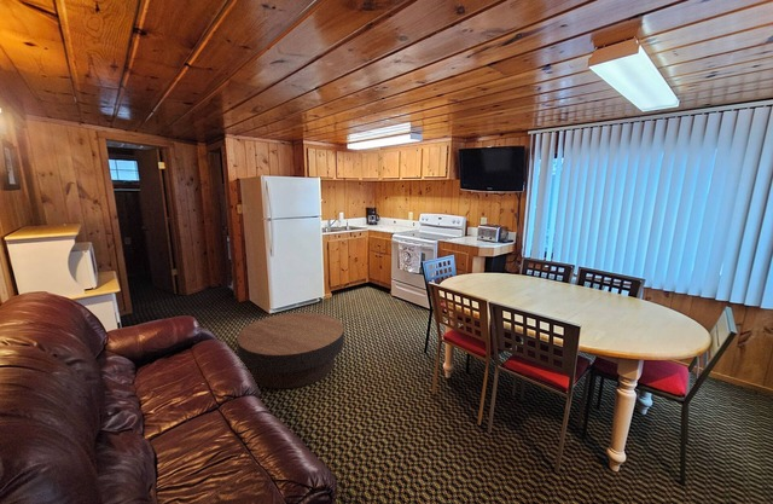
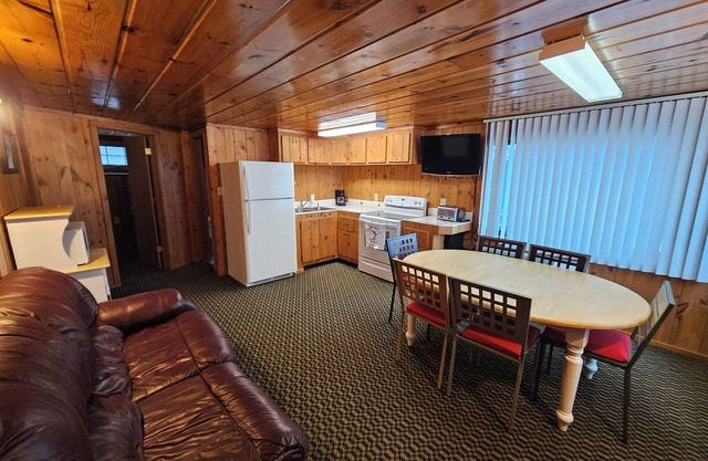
- coffee table (292, 348)
